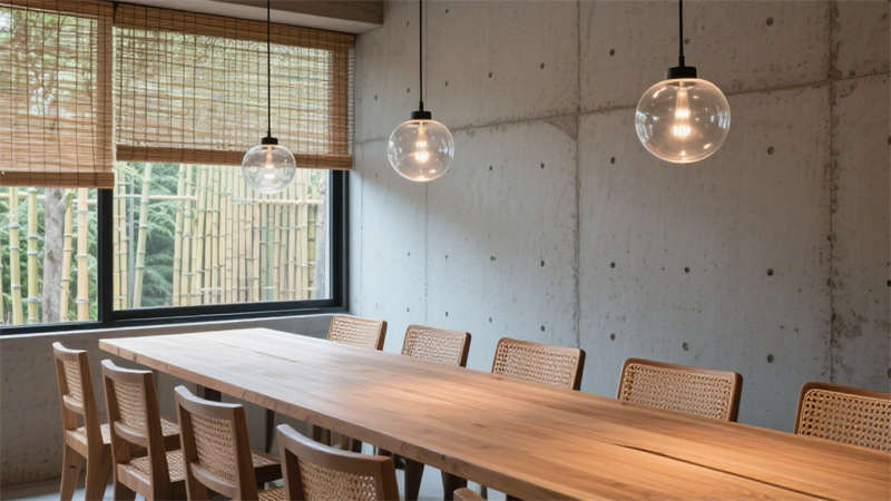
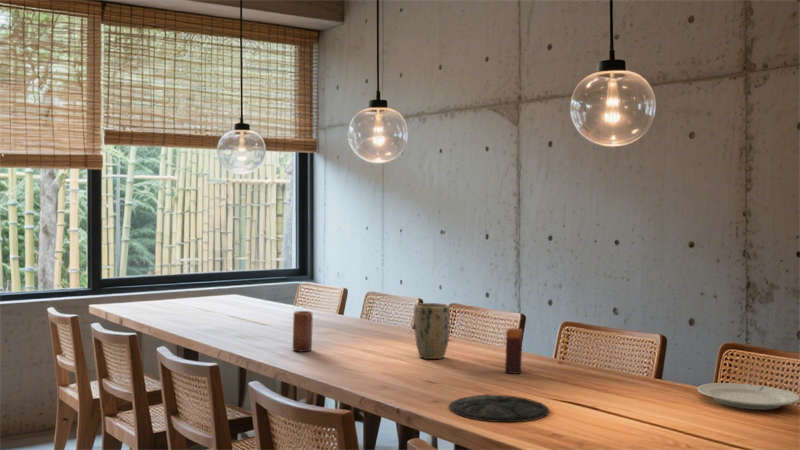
+ chinaware (747, 397)
+ candle (513, 350)
+ plate (498, 402)
+ plant pot (431, 330)
+ candle (302, 331)
